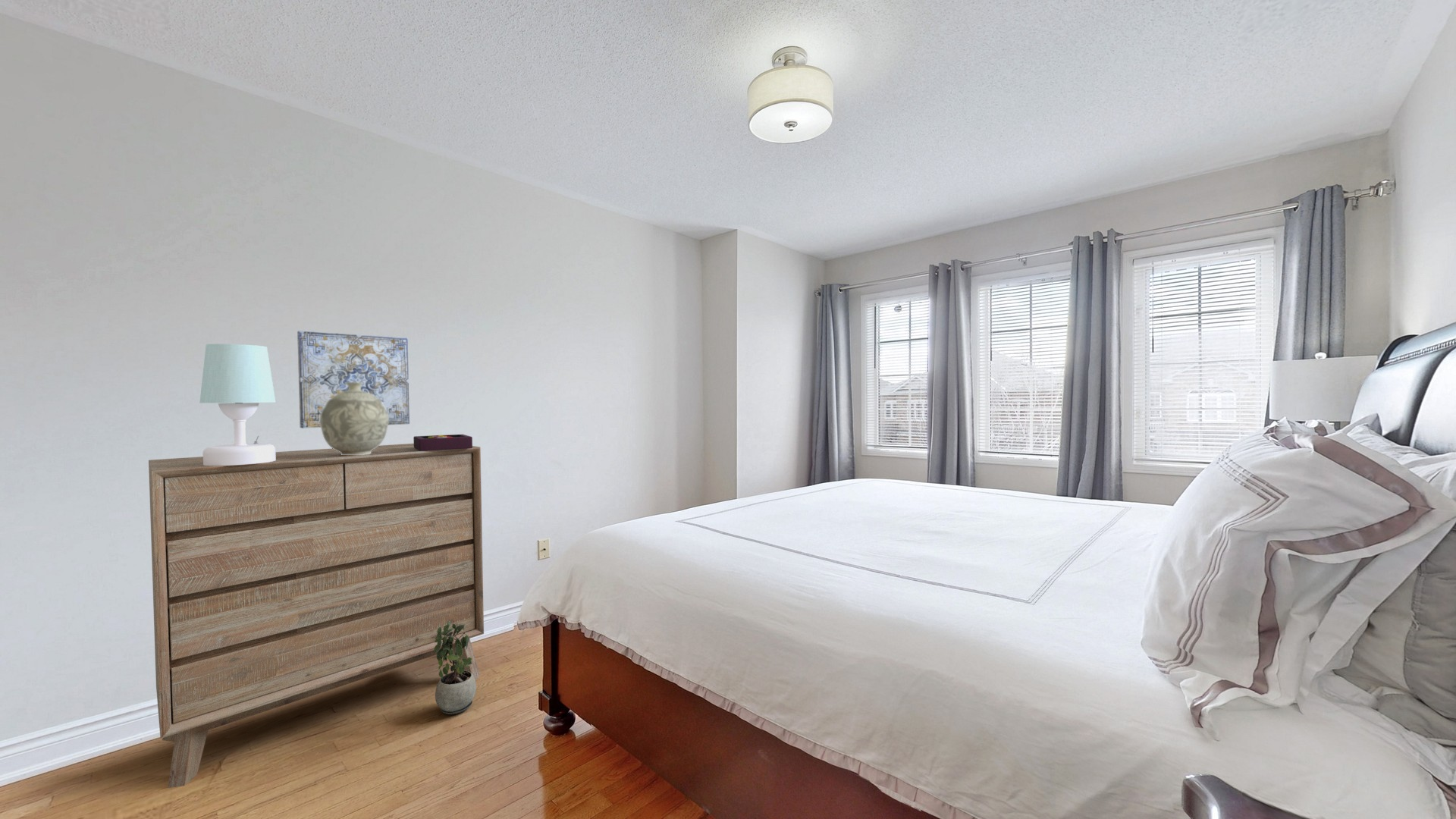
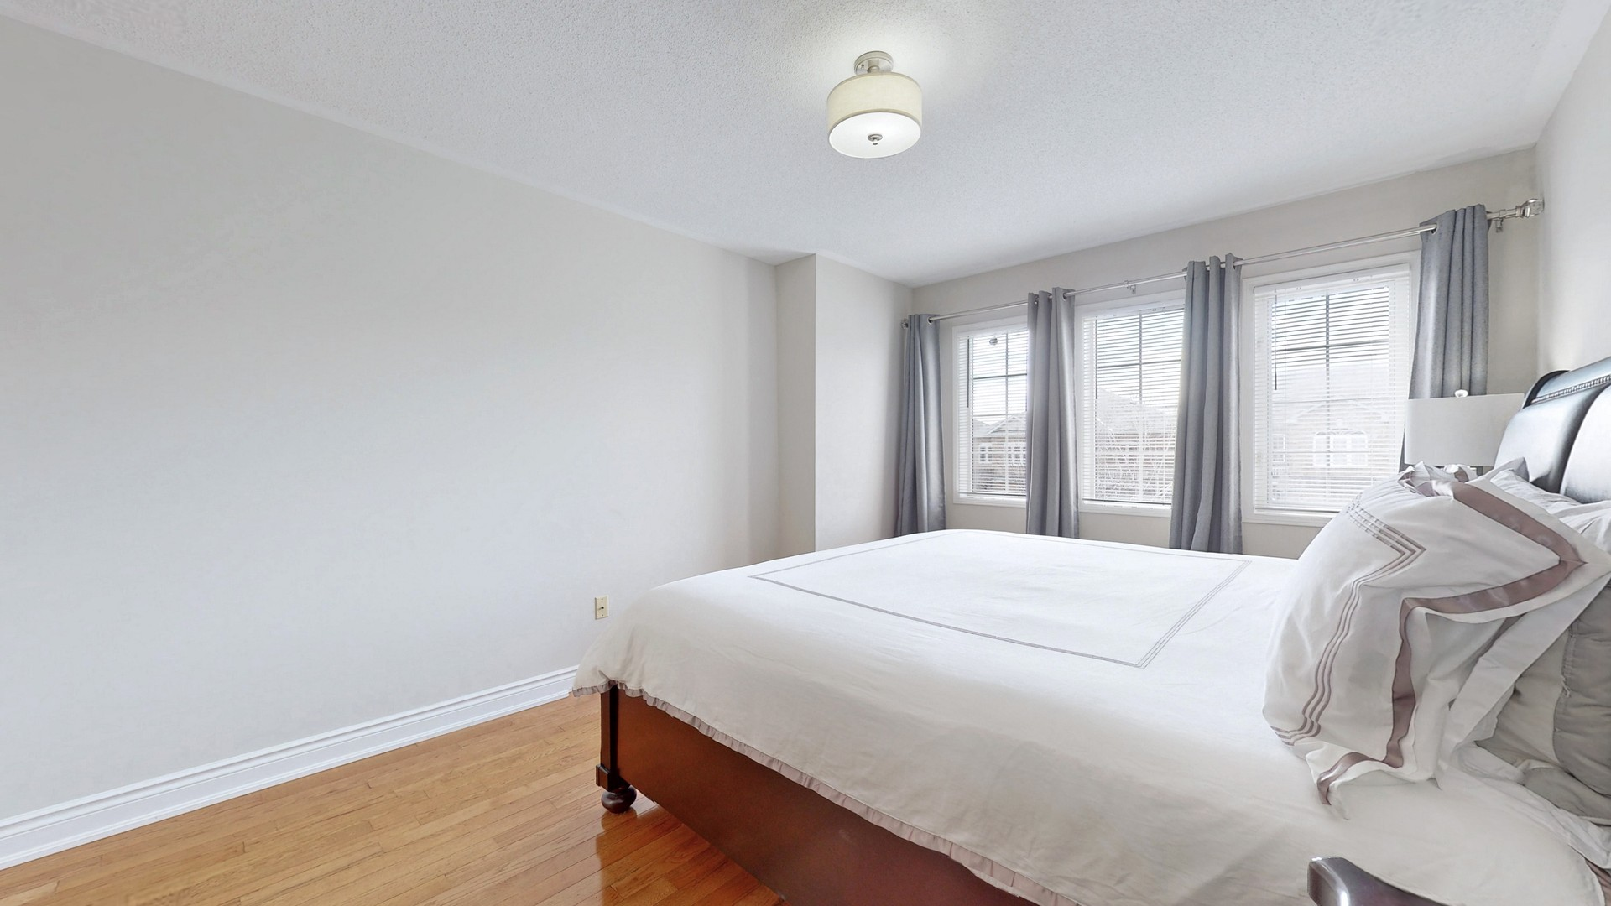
- dresser (334, 579)
- wall art (356, 380)
- jewelry box (442, 441)
- potted plant (457, 667)
- decorative vase (355, 418)
- table lamp (239, 403)
